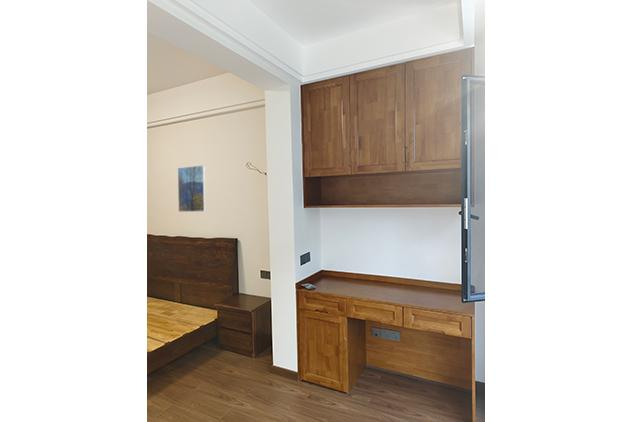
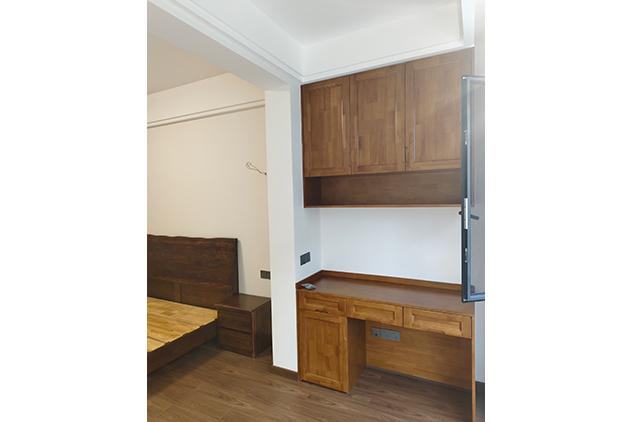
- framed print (191, 189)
